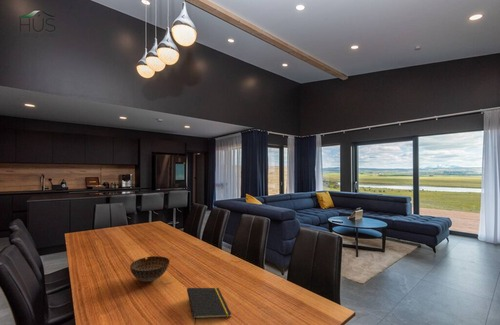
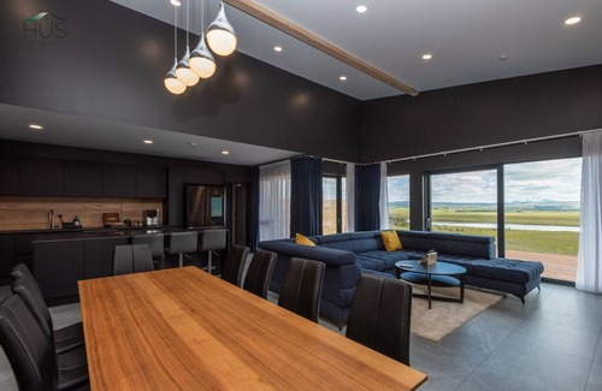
- bowl (150, 270)
- notepad (207, 301)
